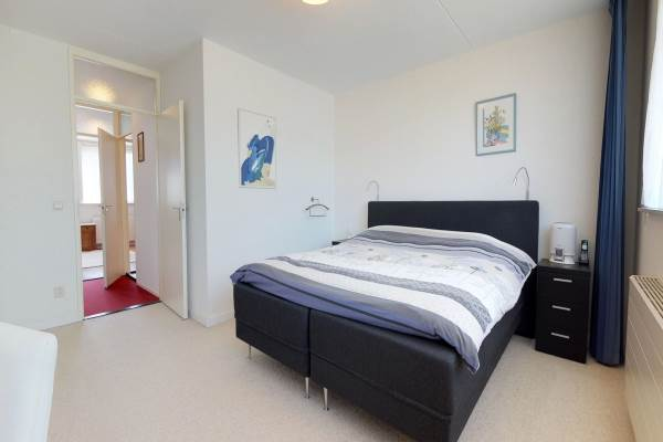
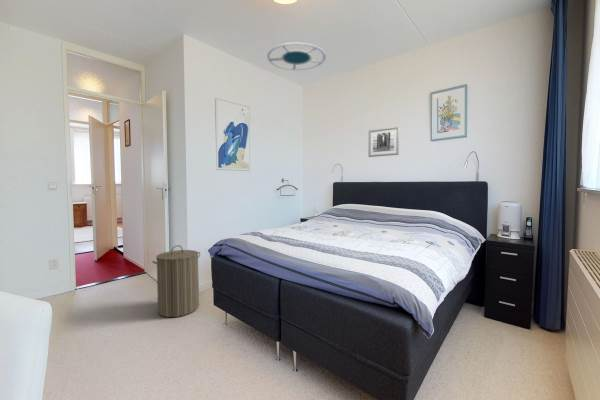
+ ceiling lamp (296, 55)
+ laundry hamper (178, 277)
+ wall art (383, 142)
